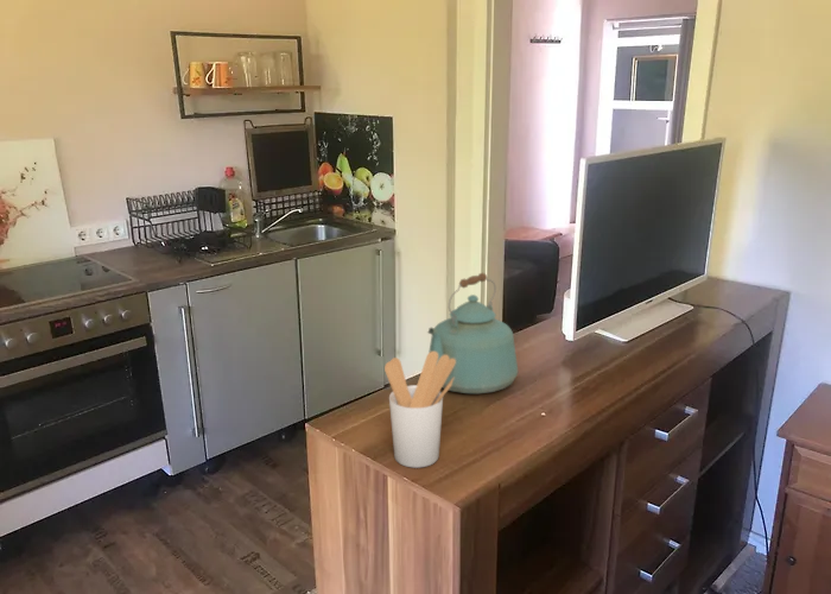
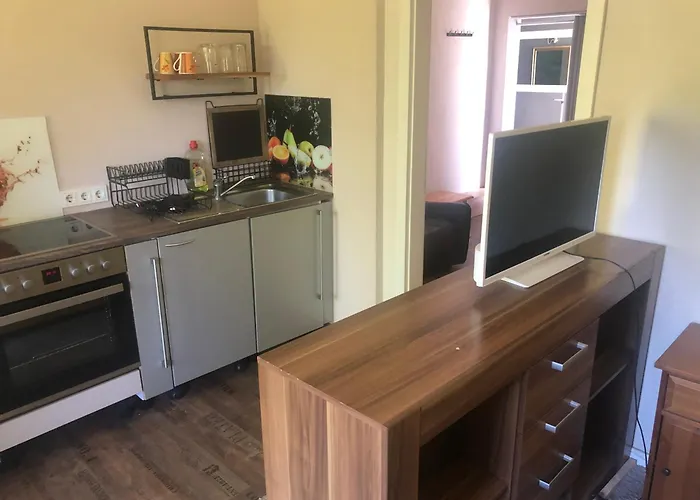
- kettle (467, 330)
- utensil holder (424, 406)
